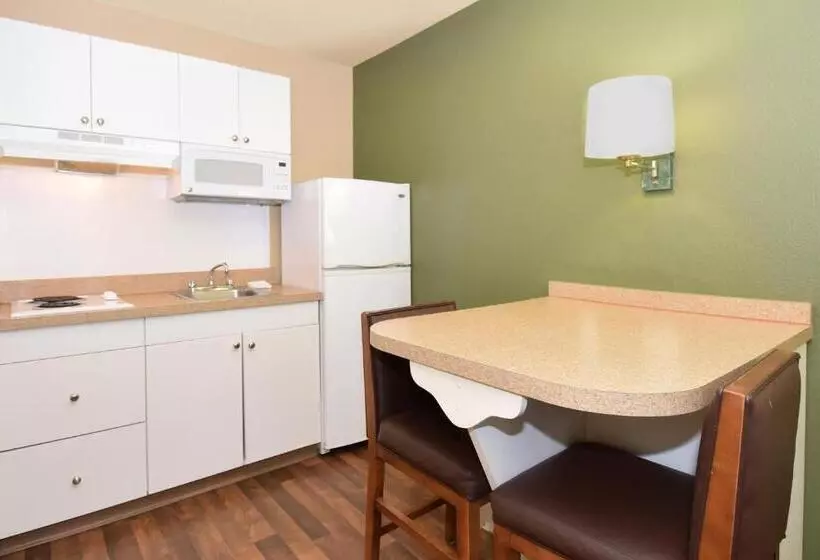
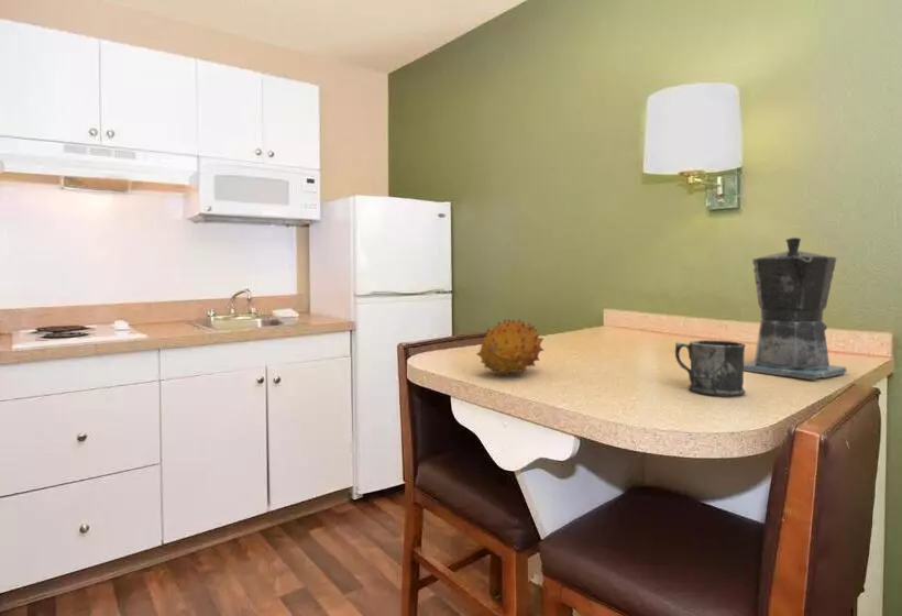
+ coffee maker (791, 304)
+ mug (708, 365)
+ fruit (512, 345)
